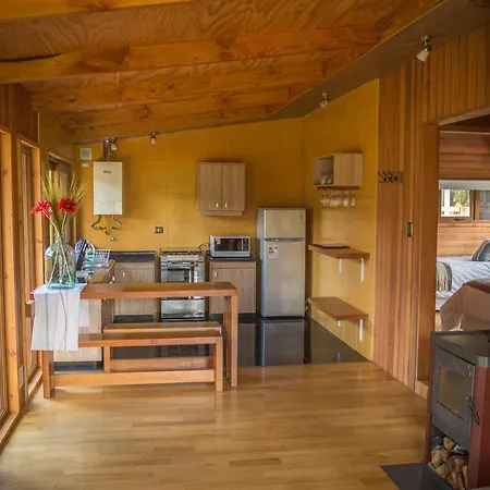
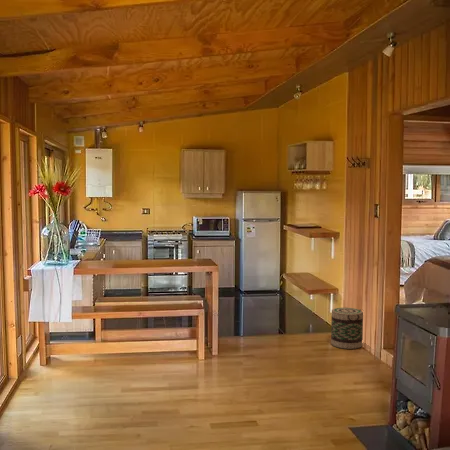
+ basket (348, 326)
